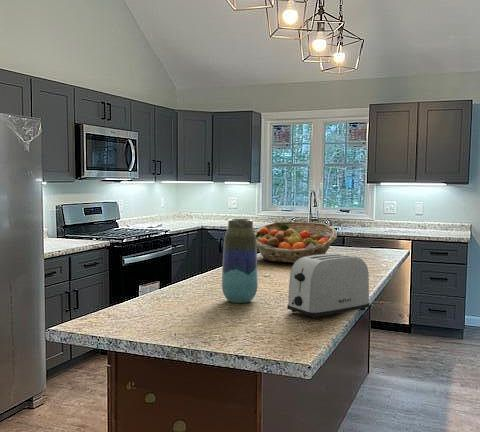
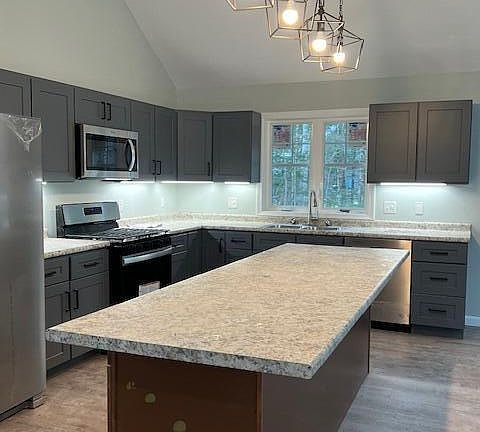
- vase (240, 260)
- toaster (328, 283)
- fruit basket (293, 241)
